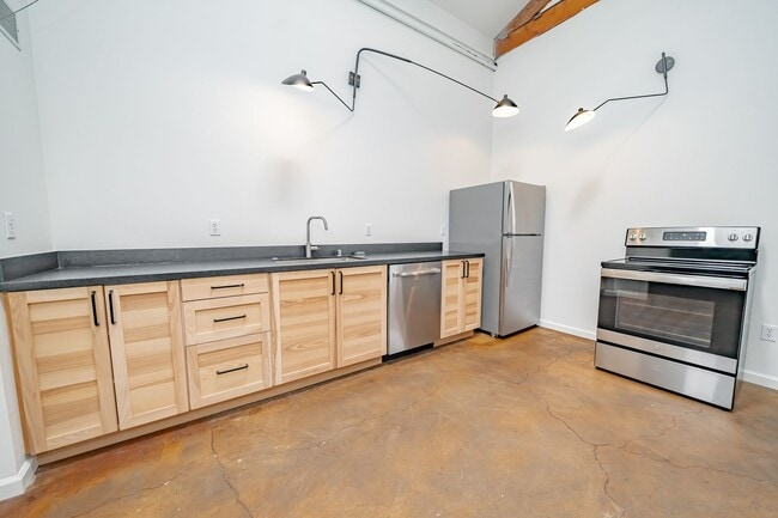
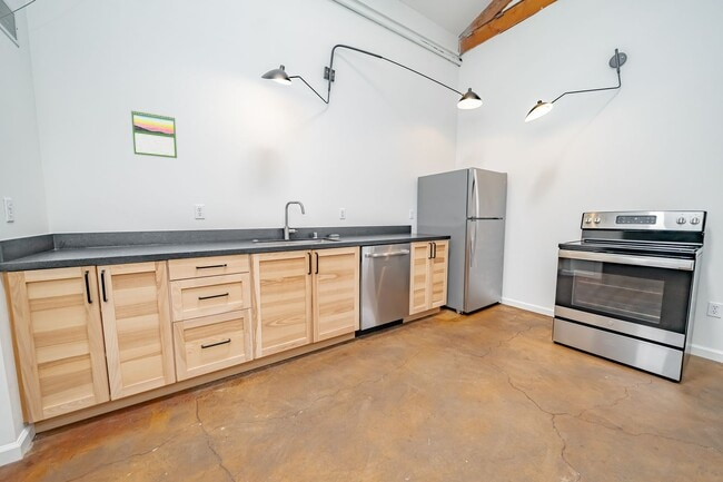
+ calendar (155, 134)
